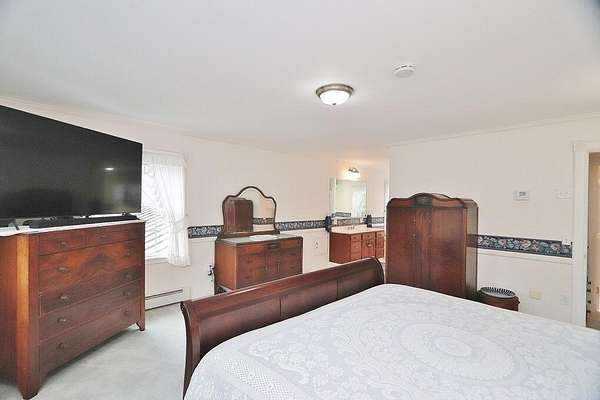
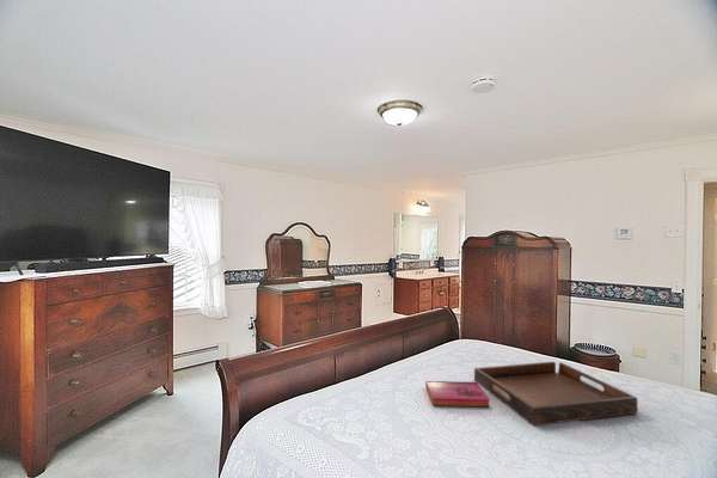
+ hardback book (455, 392)
+ serving tray (547, 388)
